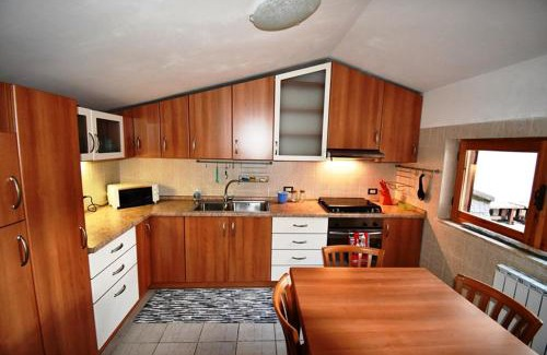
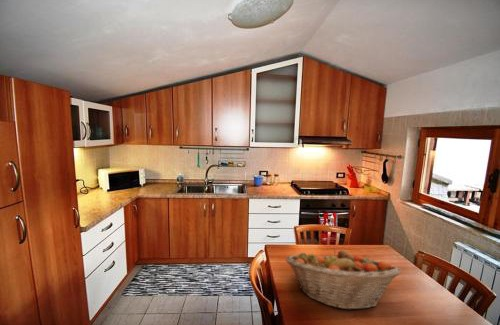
+ fruit basket (338, 271)
